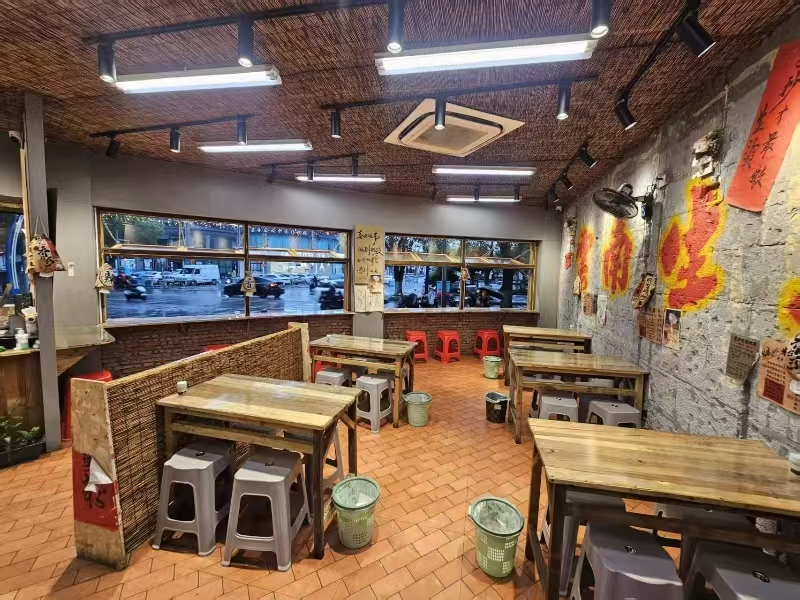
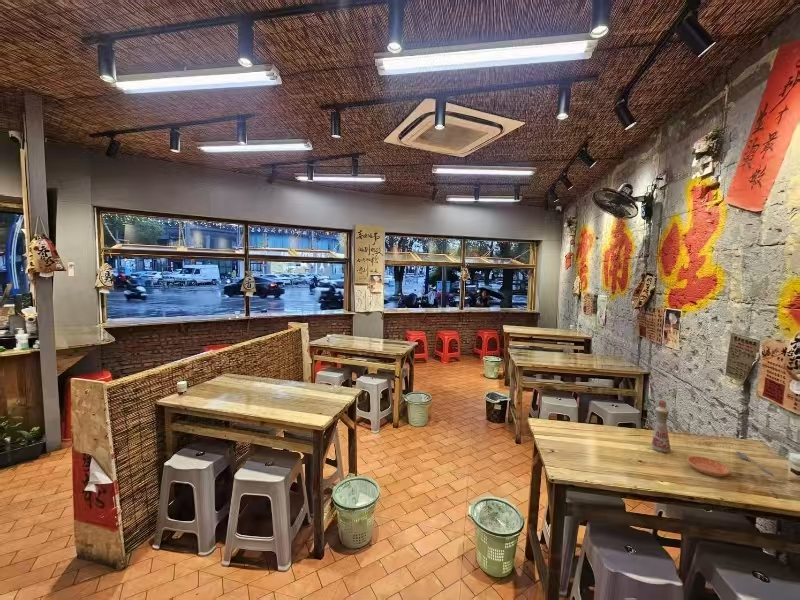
+ saucer (707, 466)
+ spoon (754, 462)
+ bottle (661, 424)
